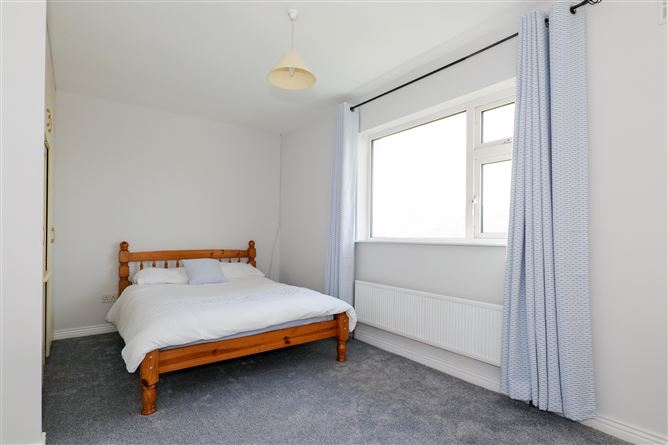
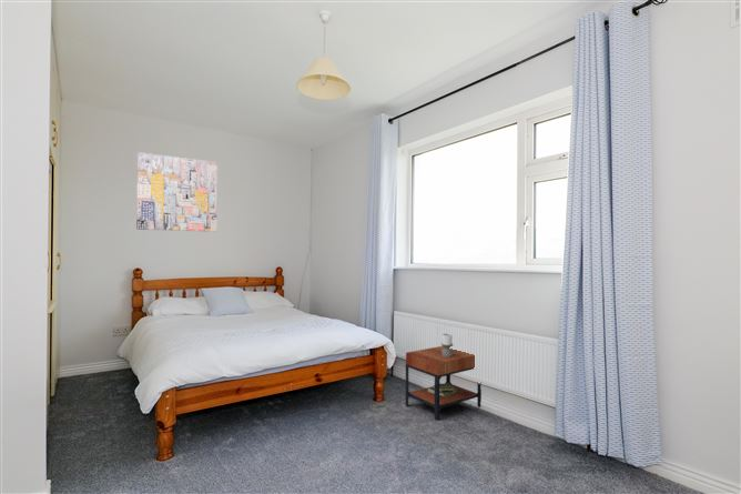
+ side table (443, 369)
+ wall art (179, 193)
